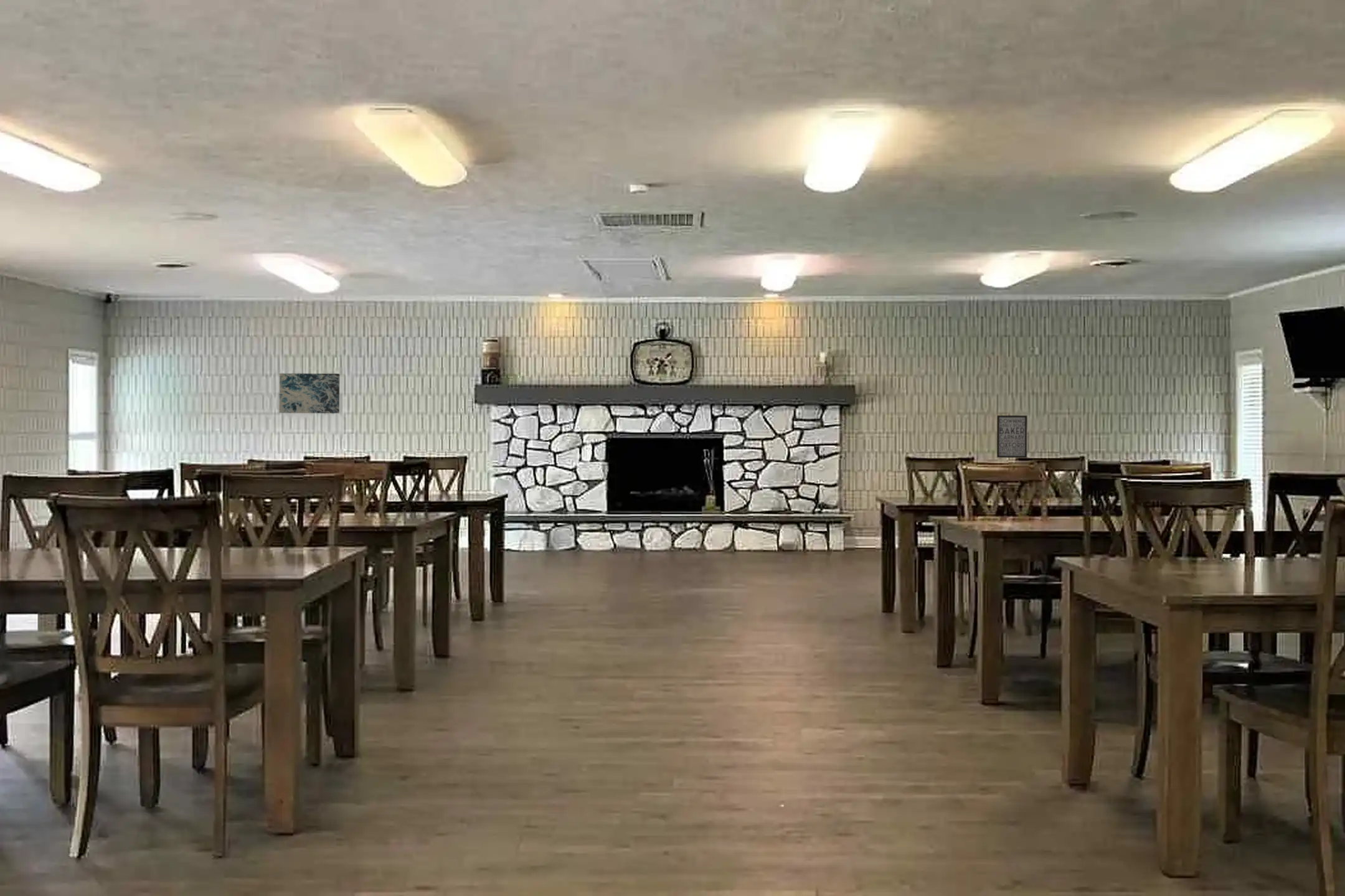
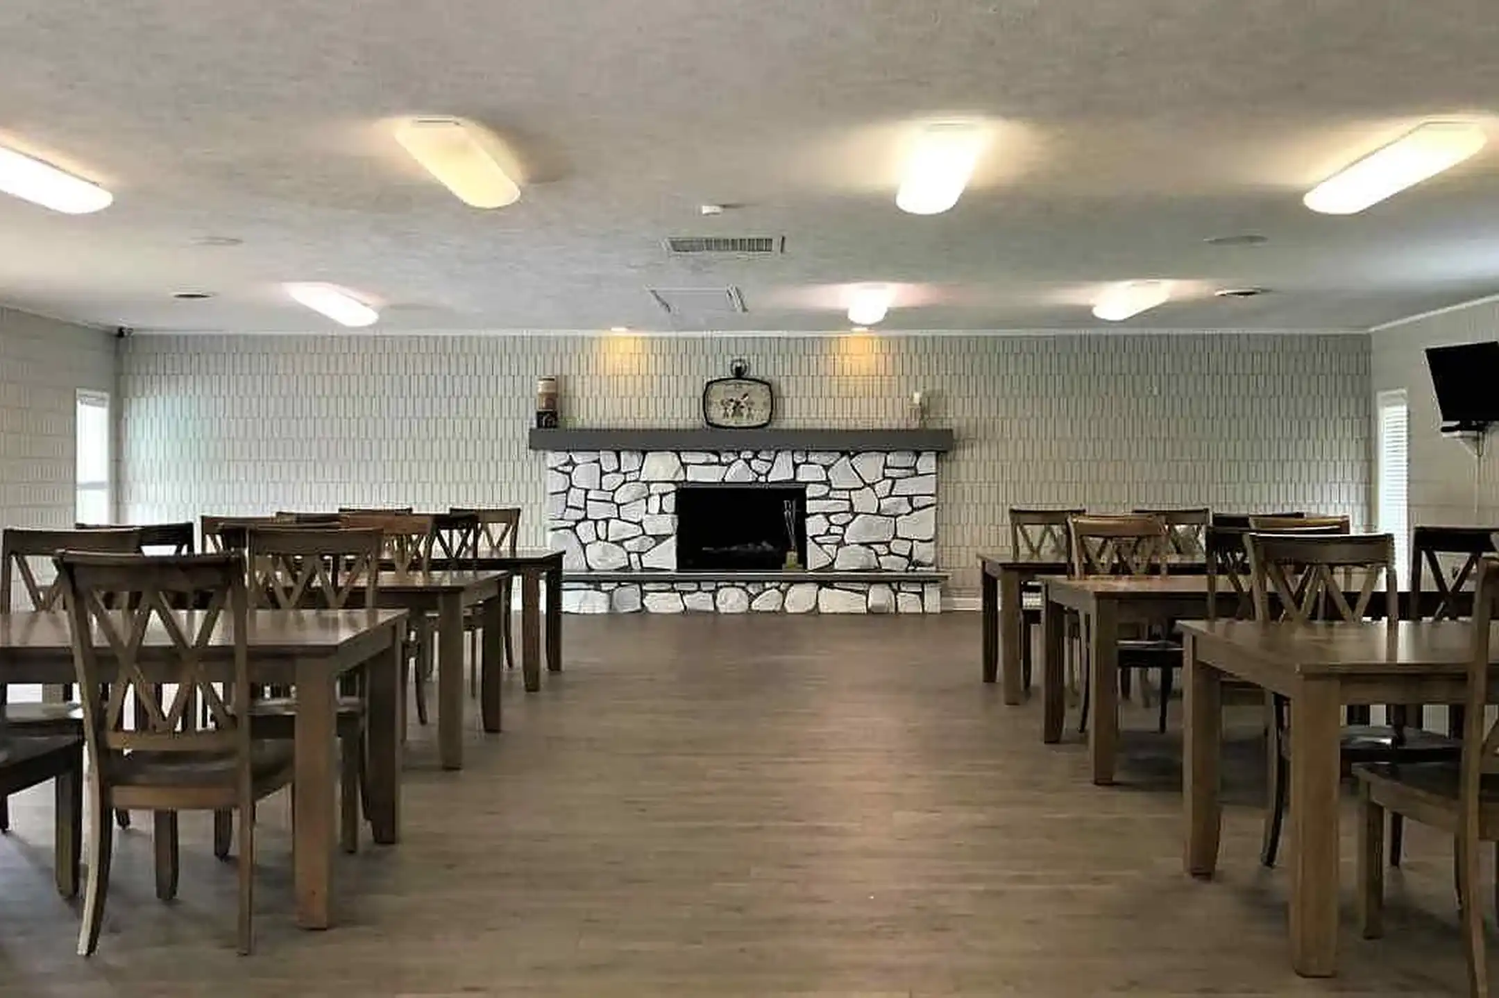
- wall art (309, 393)
- wall art (1012, 436)
